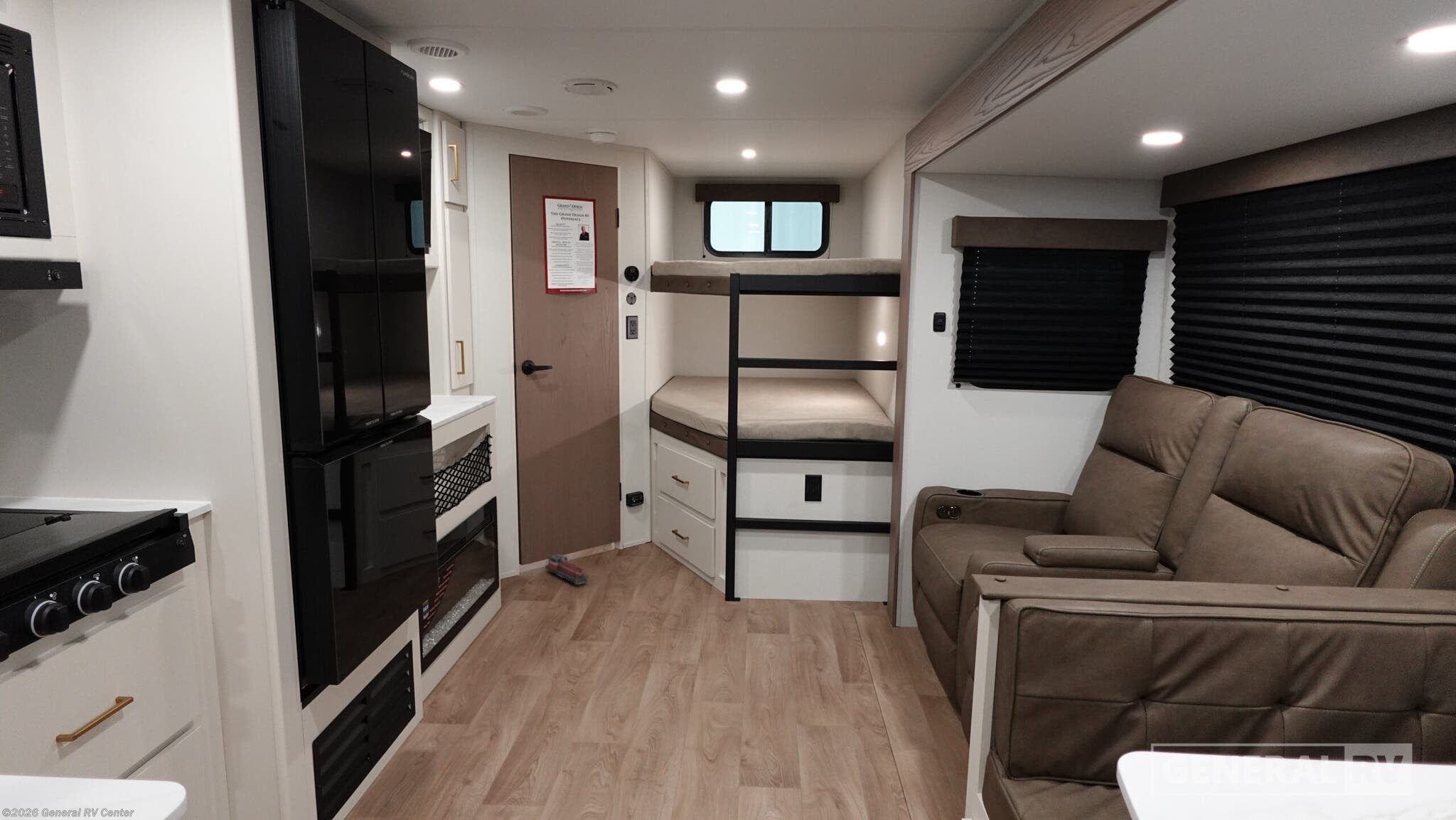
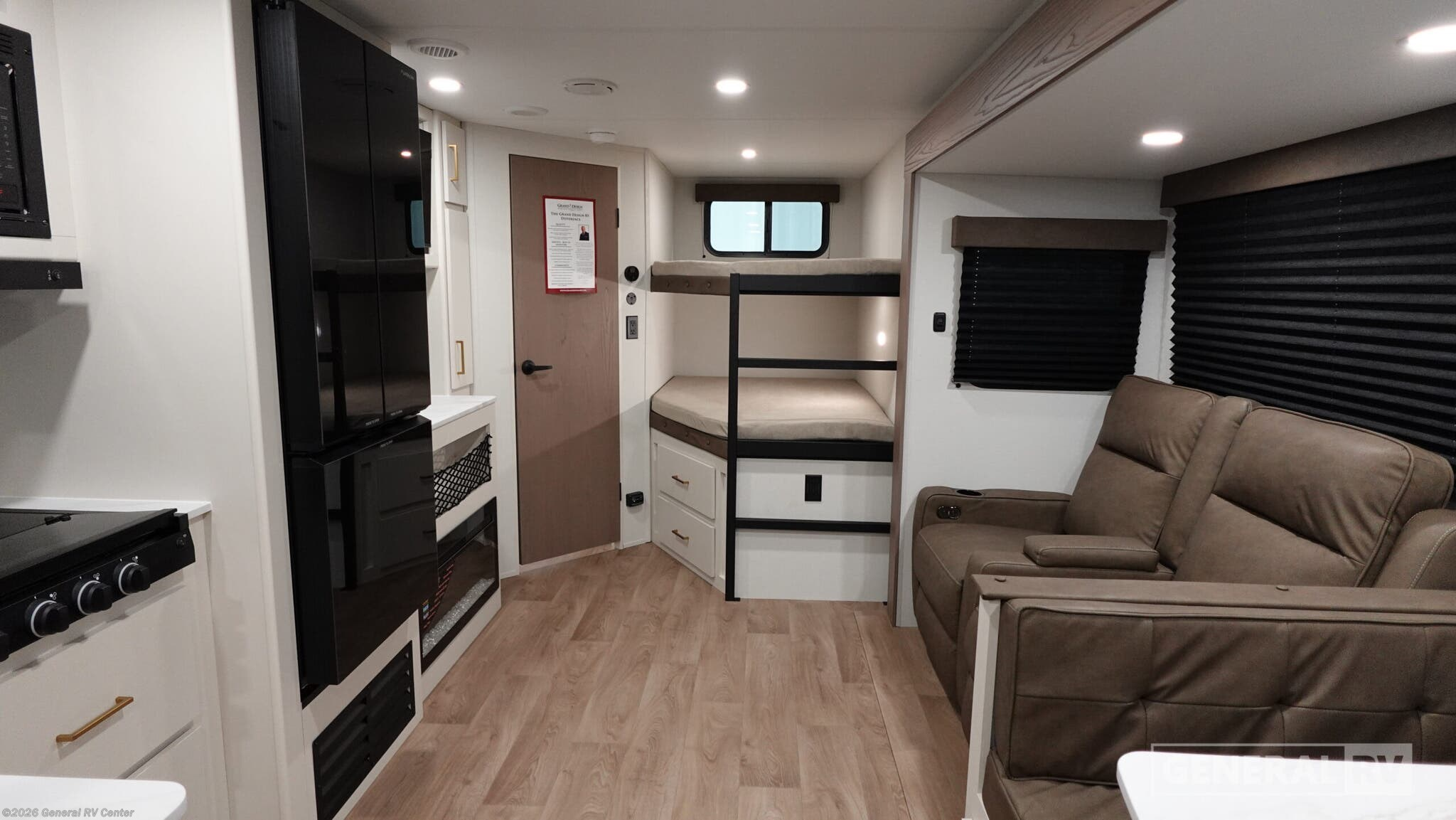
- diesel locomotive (566, 568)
